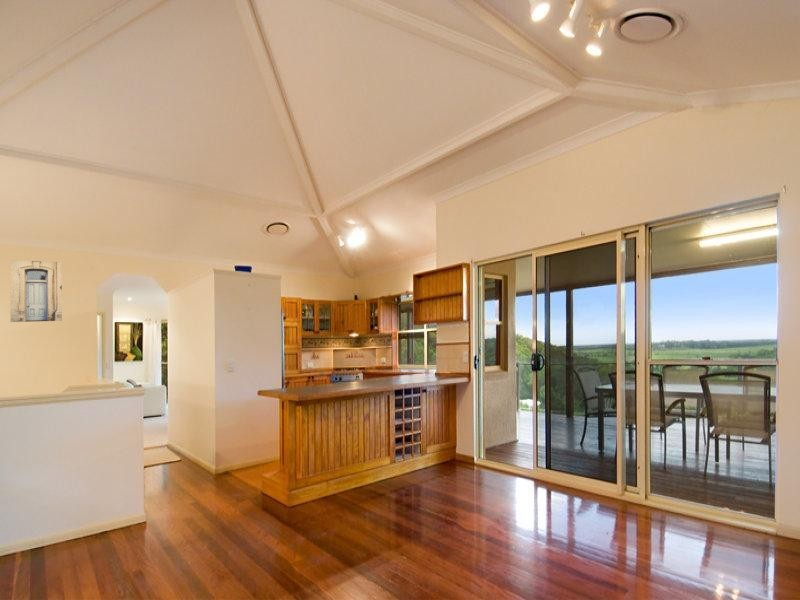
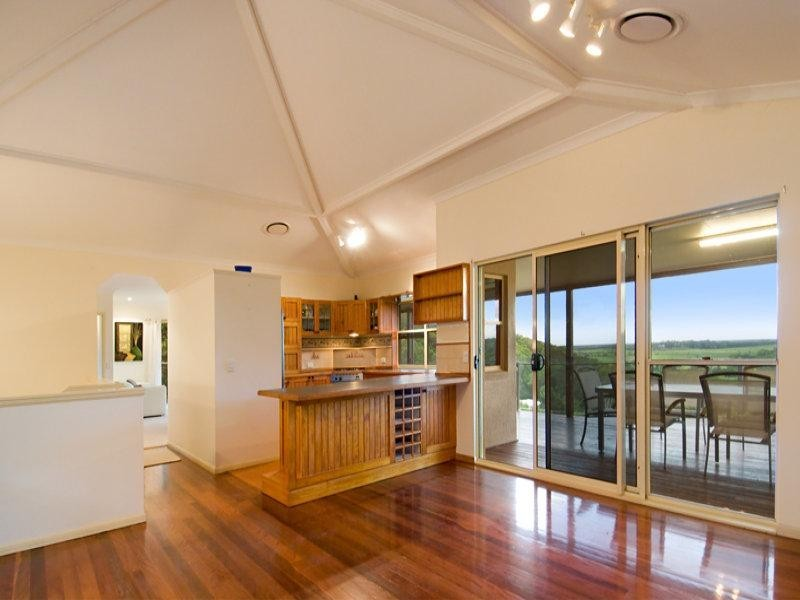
- wall art (36, 291)
